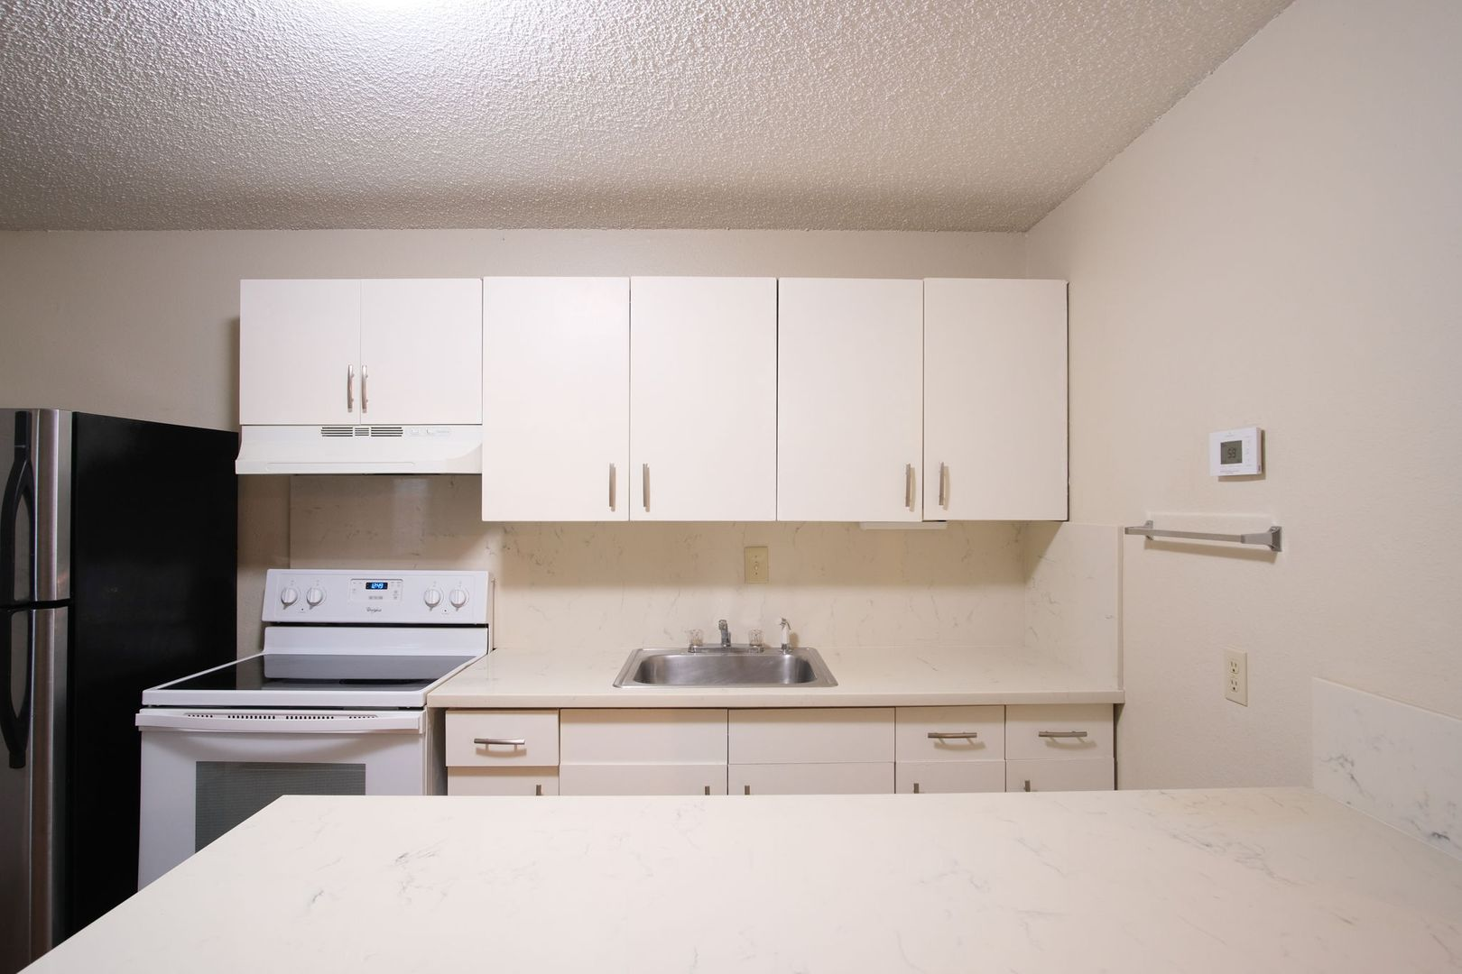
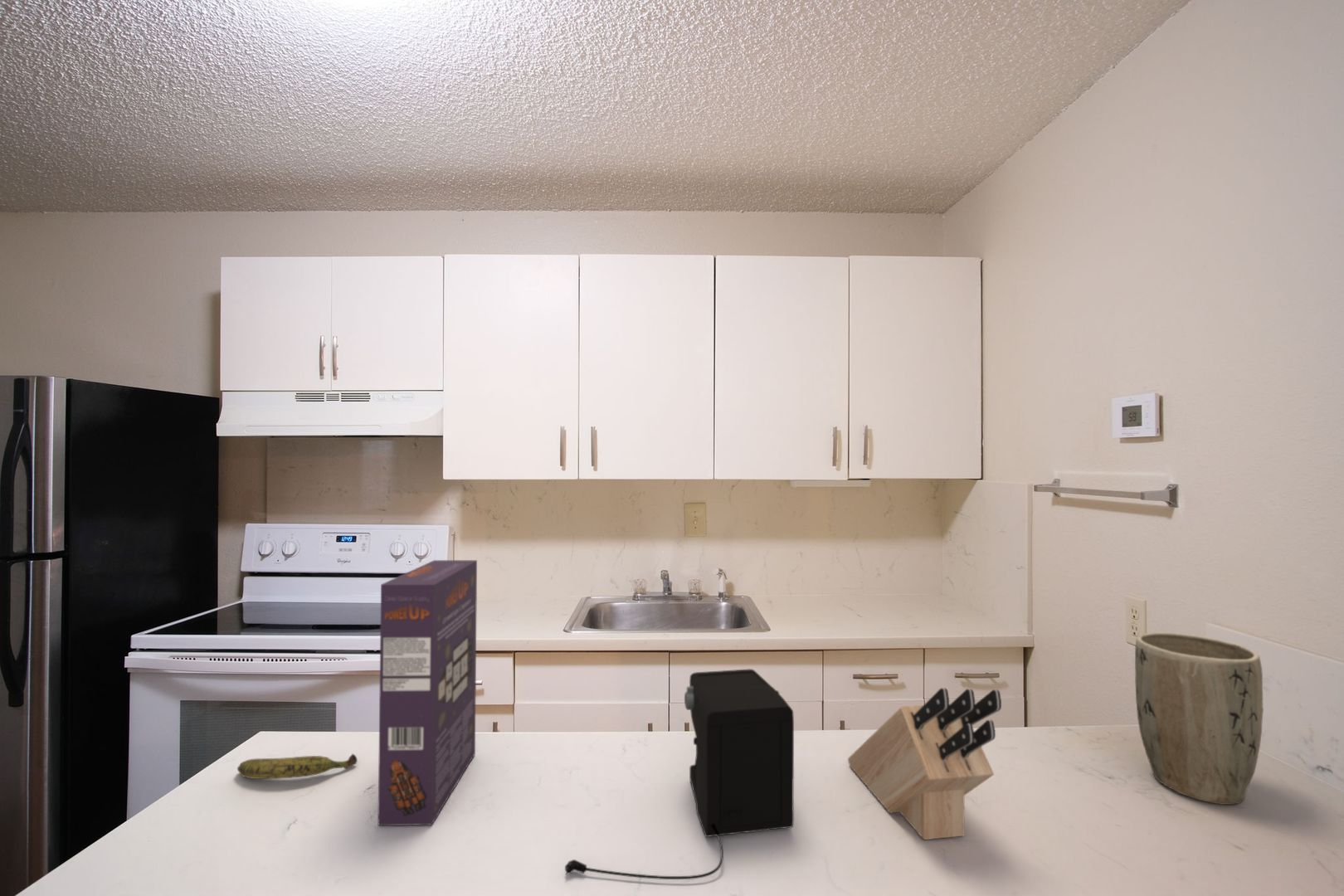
+ plant pot (1196, 714)
+ banana (292, 764)
+ coffee maker (690, 766)
+ knife block (919, 734)
+ cereal box (432, 678)
